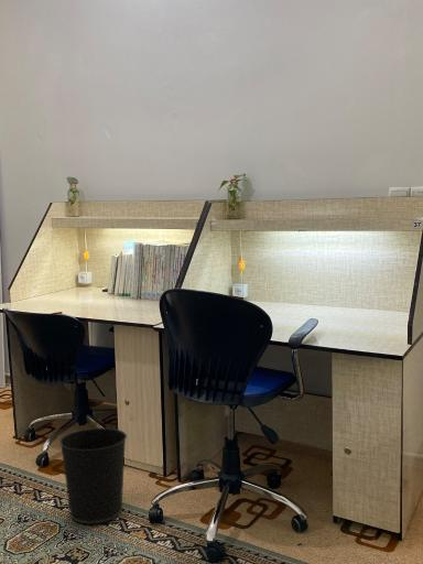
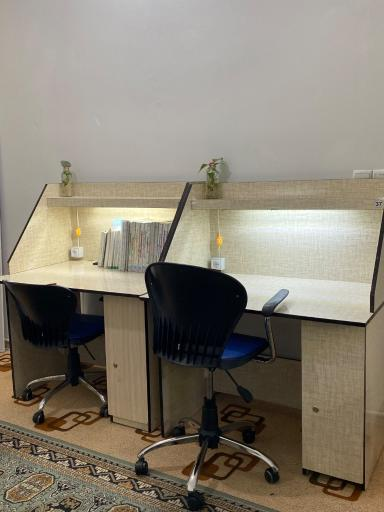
- wastebasket (95, 475)
